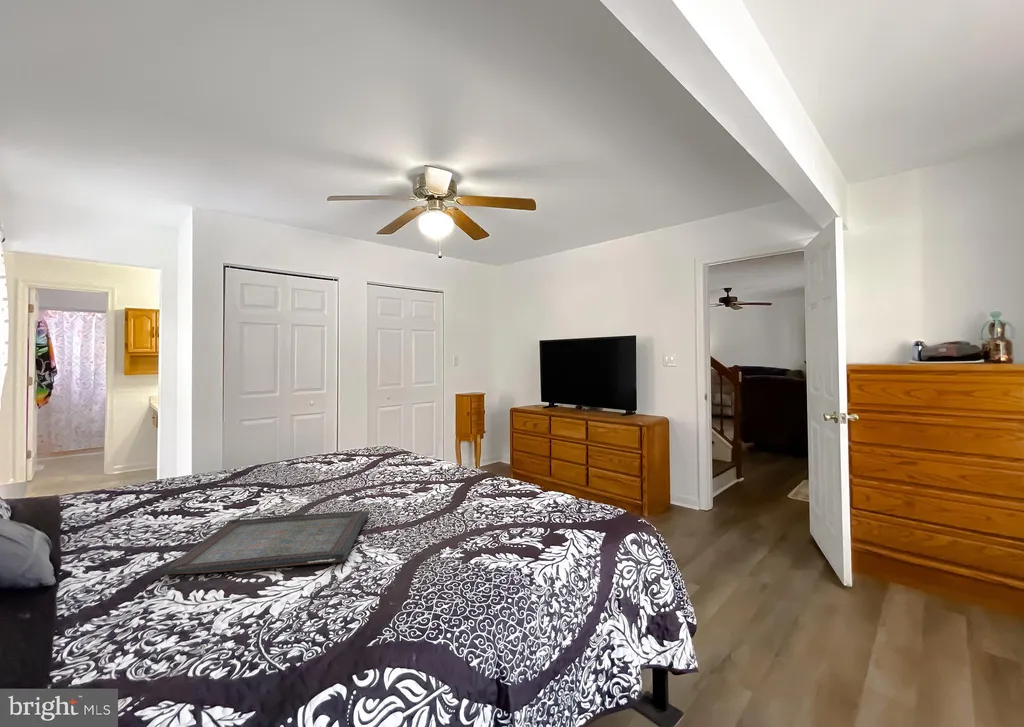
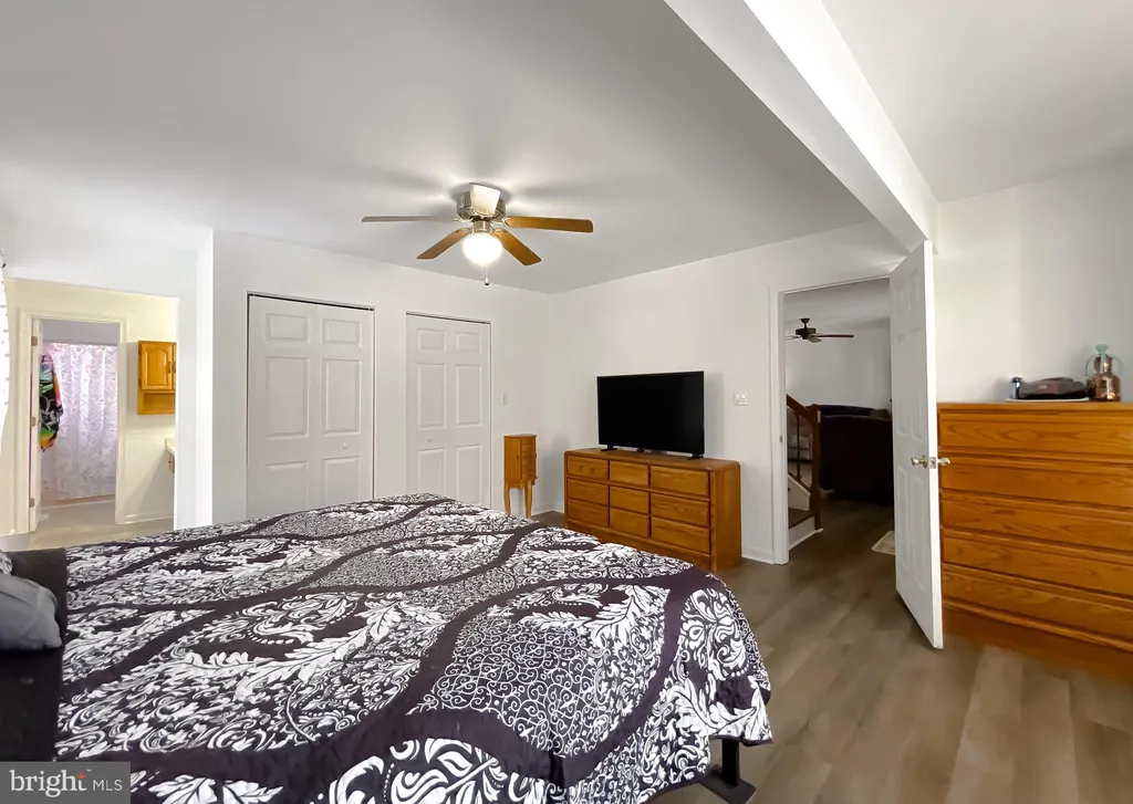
- serving tray (283, 537)
